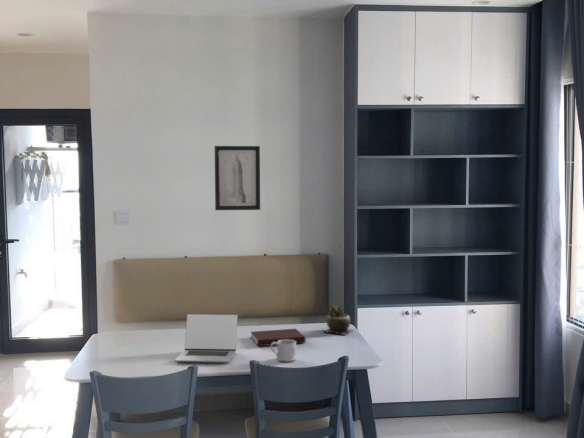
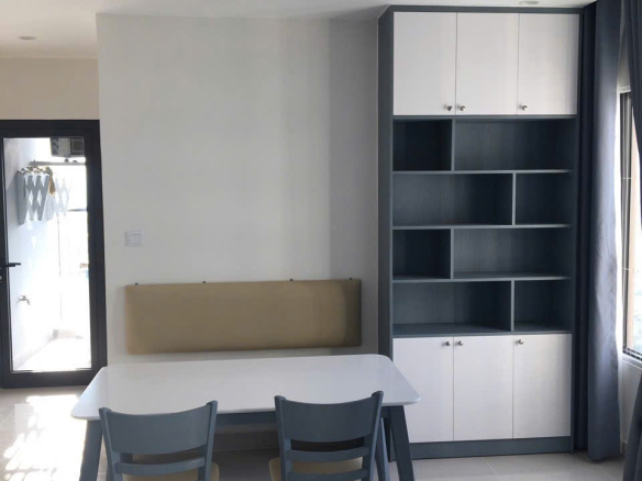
- laptop (207, 337)
- wall art (237, 178)
- notebook (277, 337)
- succulent plant (338, 317)
- mug (283, 350)
